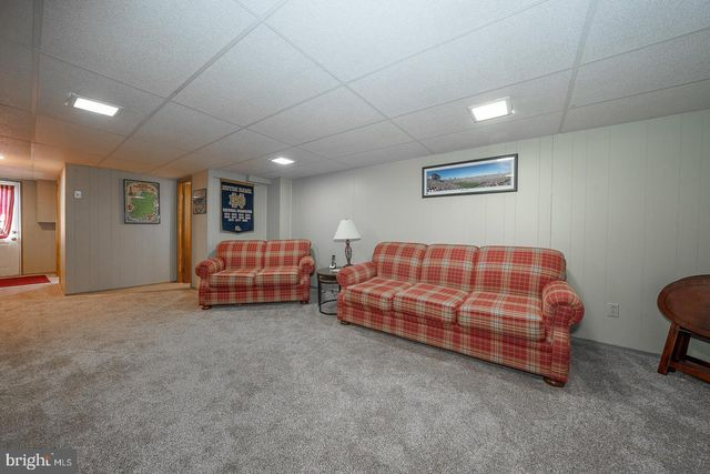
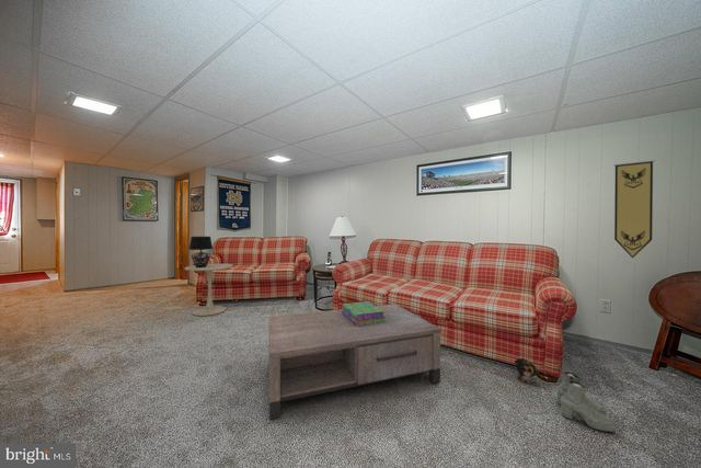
+ side table (209, 288)
+ coffee table (348, 346)
+ plush toy (526, 367)
+ table lamp (200, 251)
+ stack of books (363, 312)
+ pennant (632, 210)
+ boots (583, 398)
